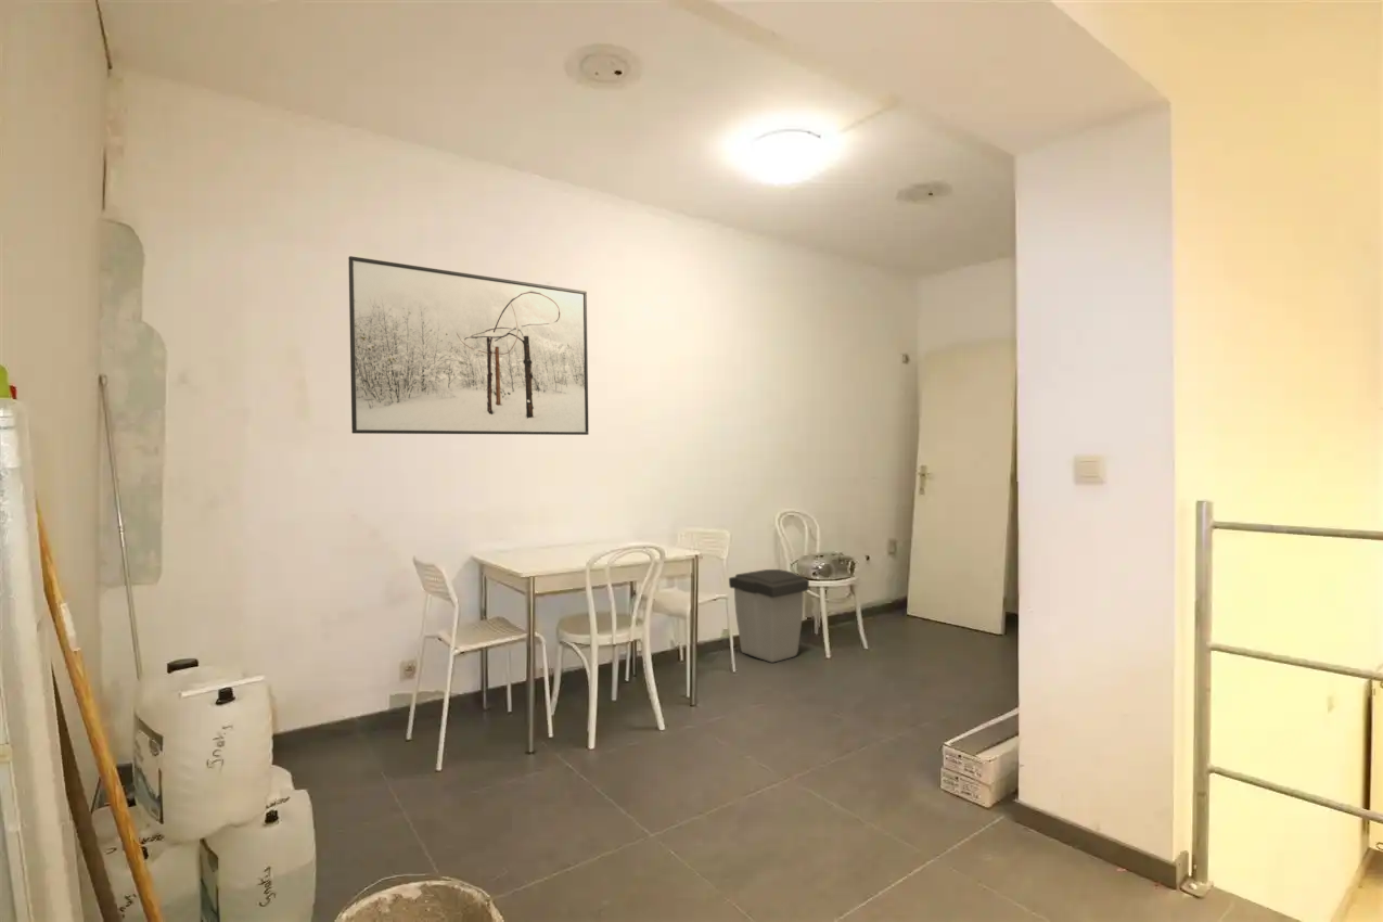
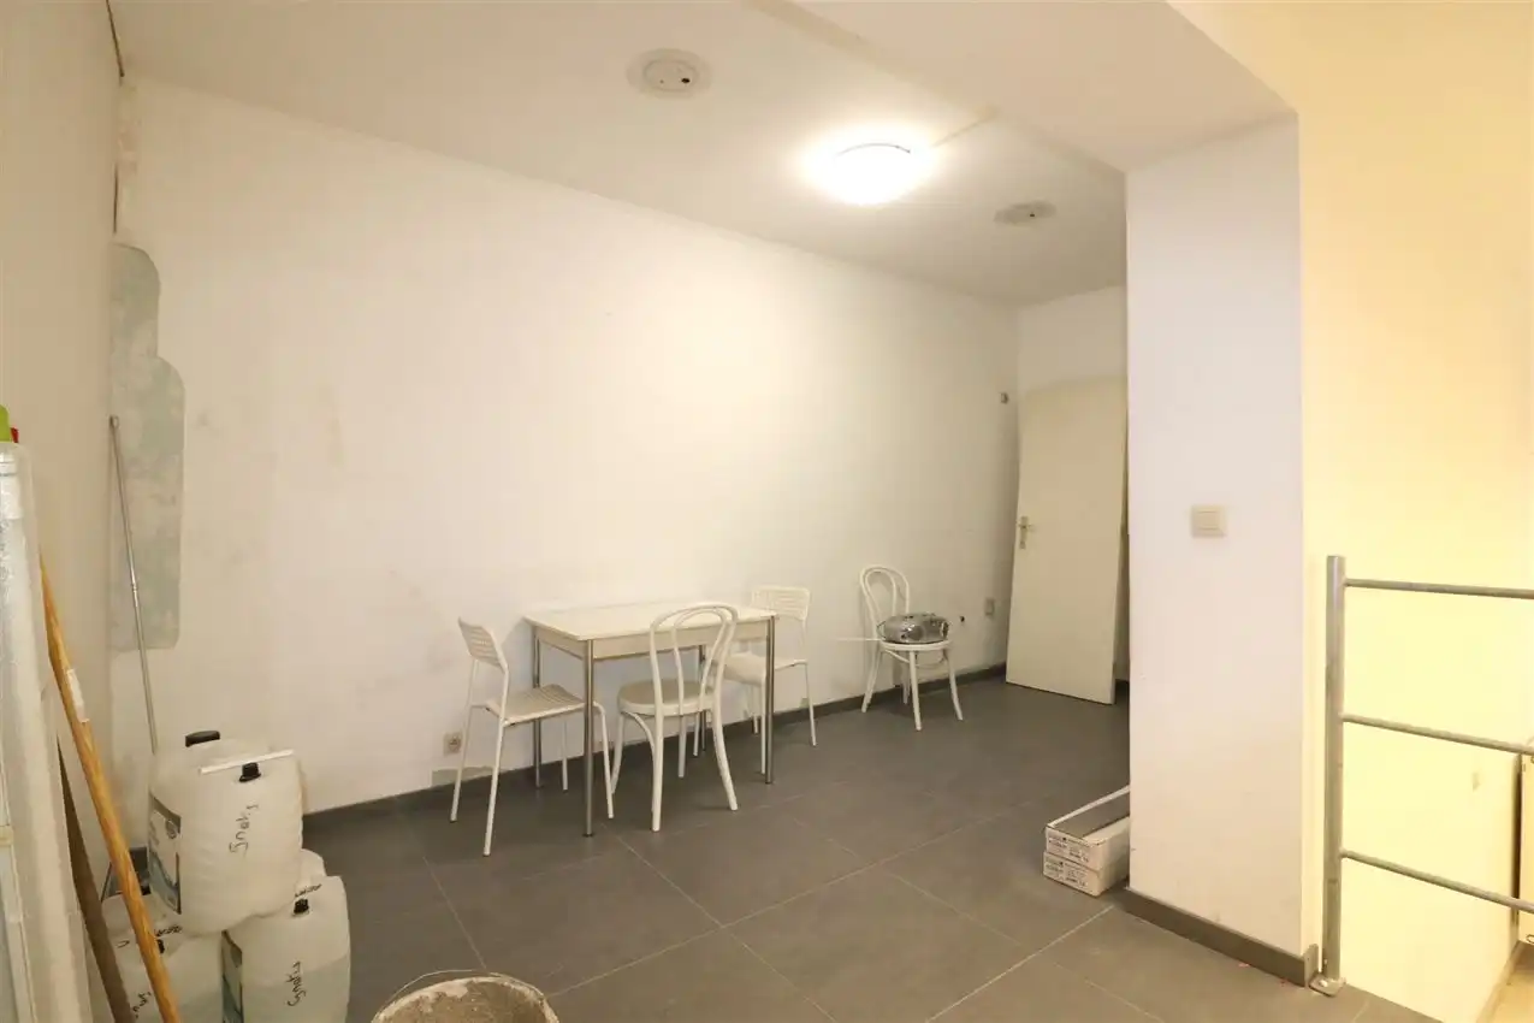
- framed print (481, 355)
- trash can (767, 614)
